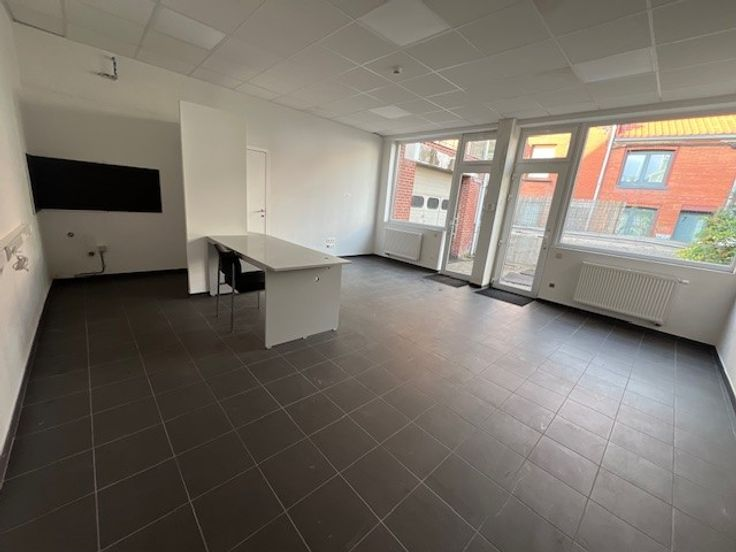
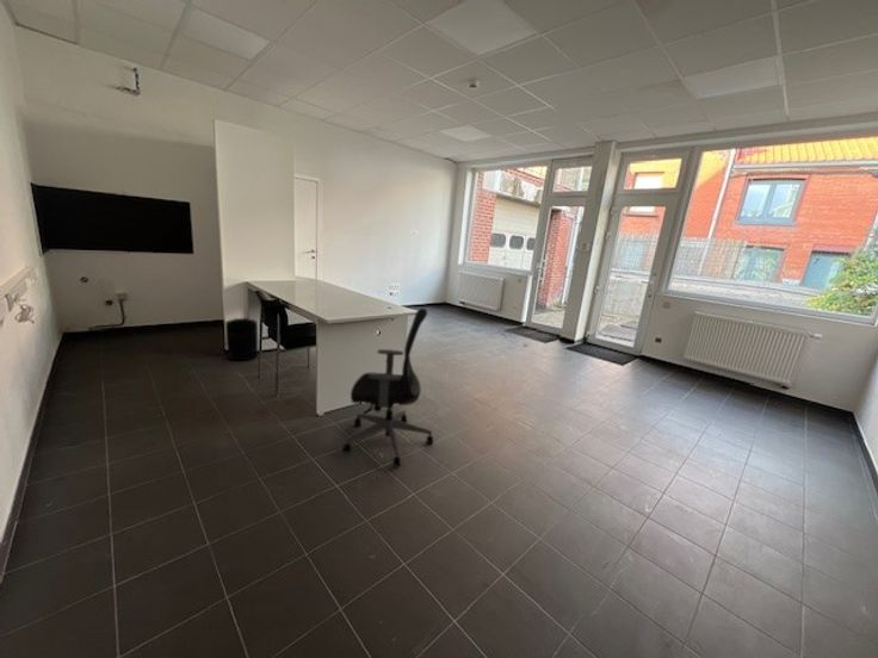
+ office chair (395, 378)
+ supplement container (241, 339)
